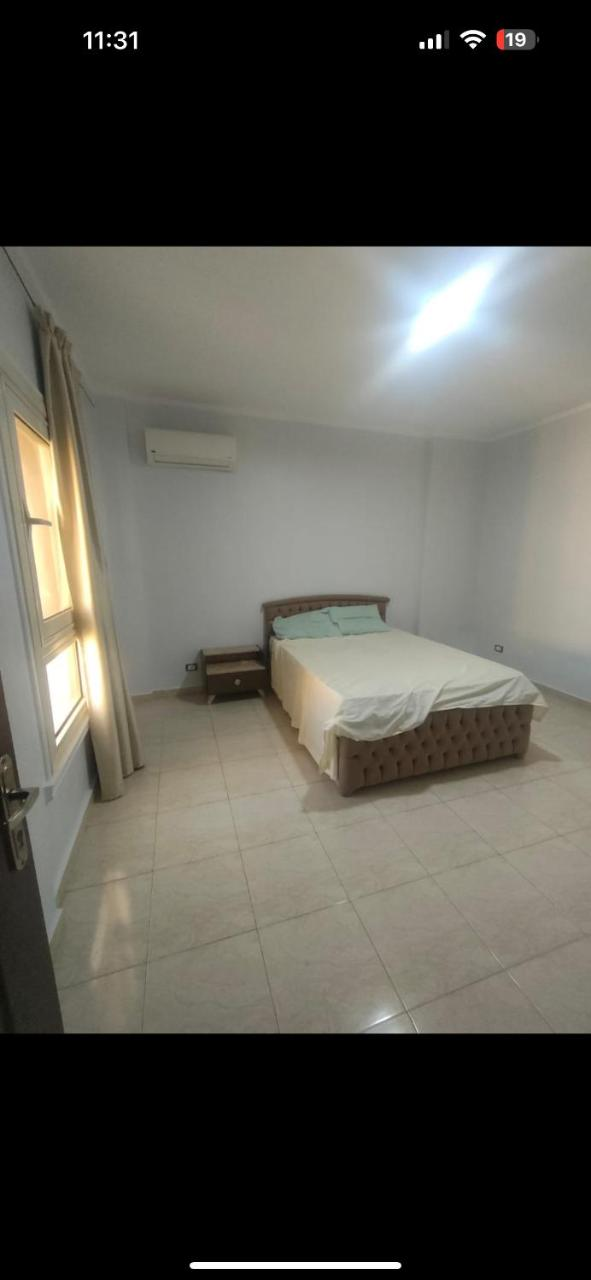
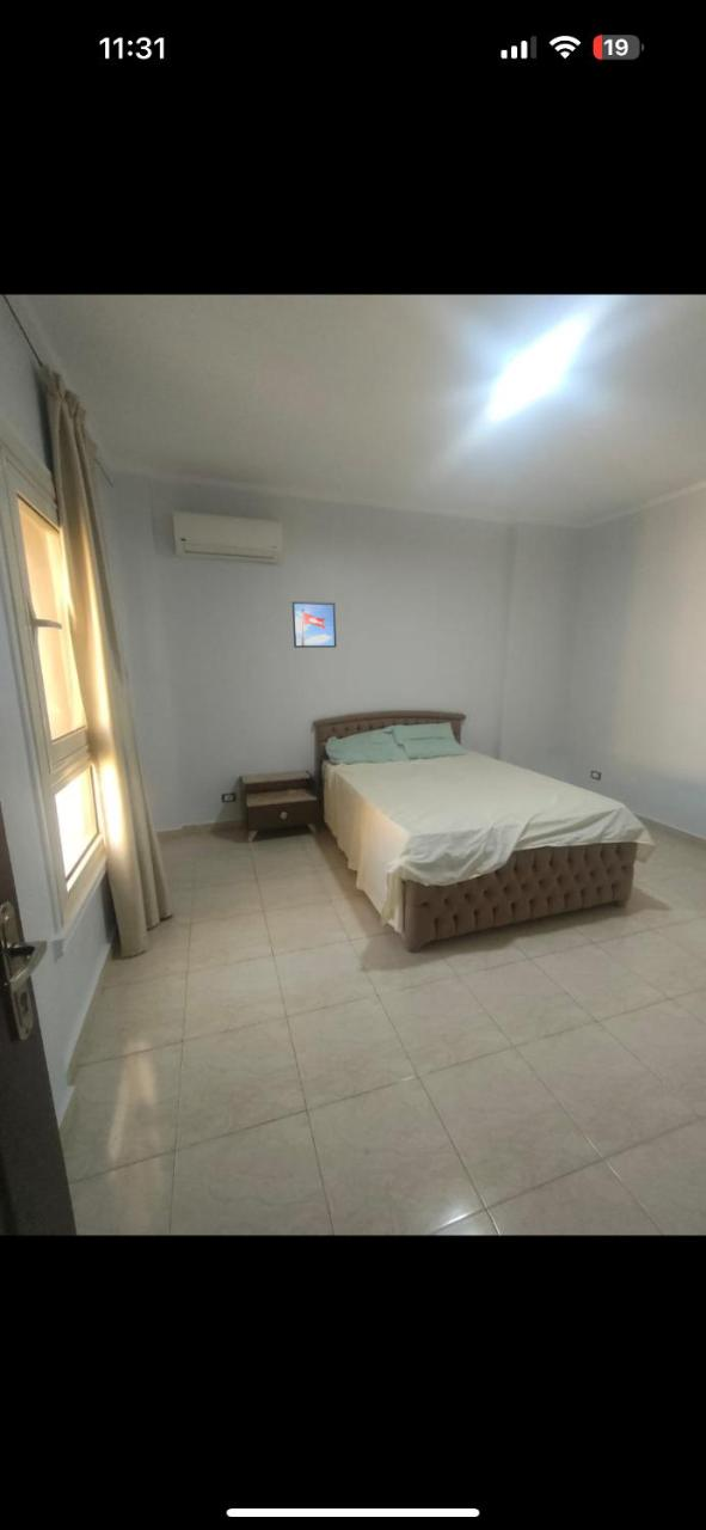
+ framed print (314, 624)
